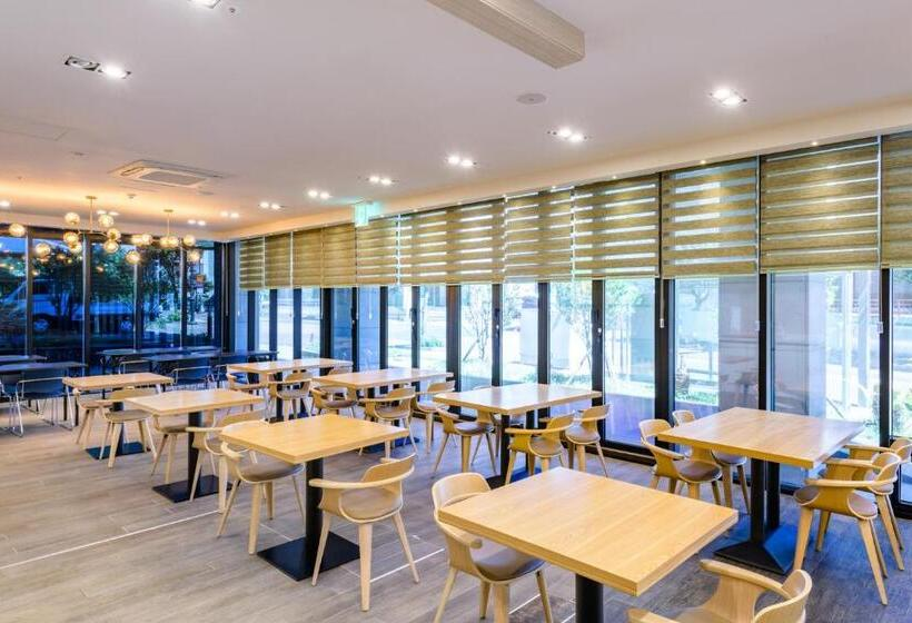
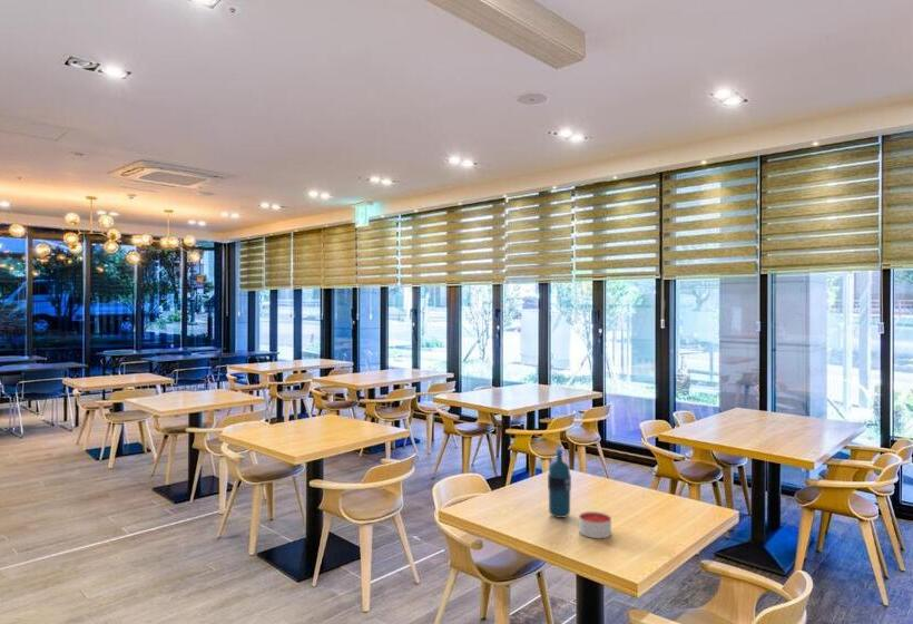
+ candle (595, 524)
+ water bottle (559, 481)
